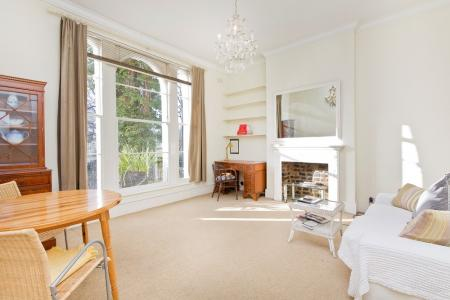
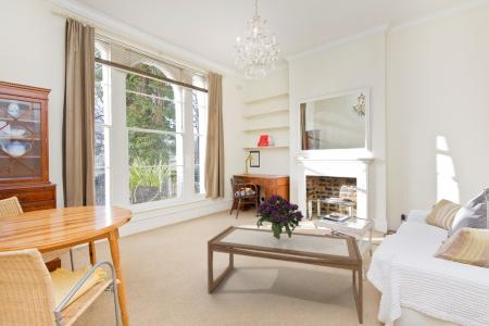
+ bouquet (277, 215)
+ coffee table (283, 260)
